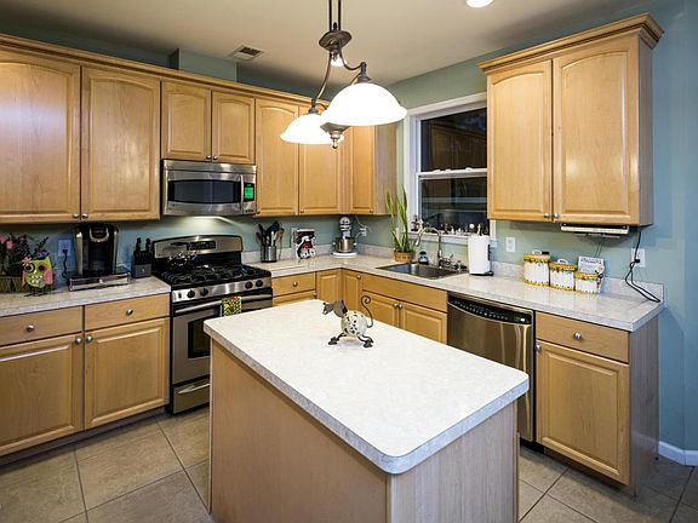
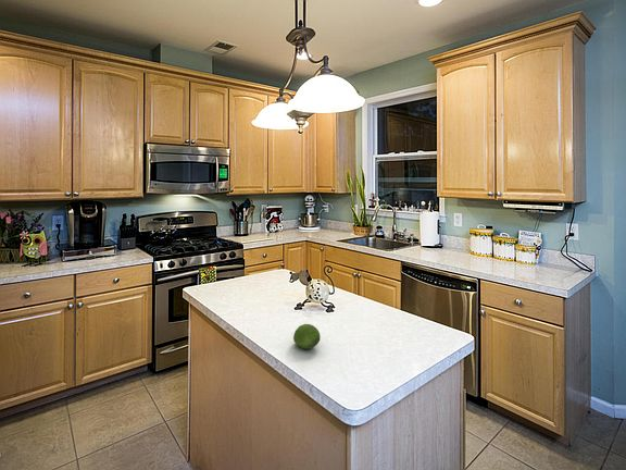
+ fruit (305, 335)
